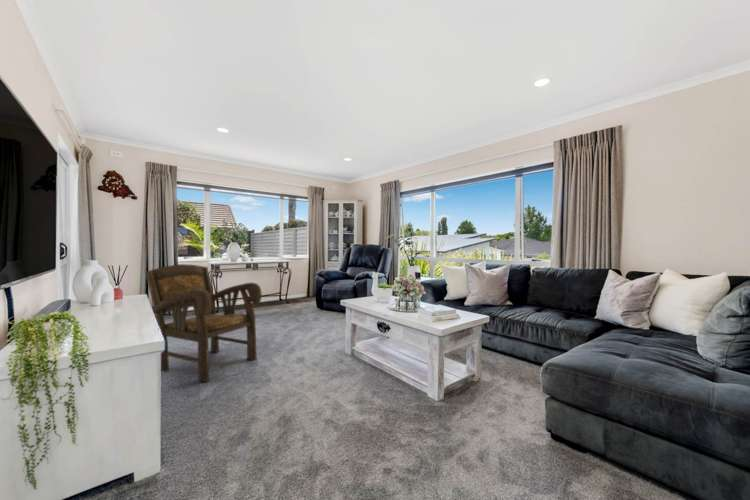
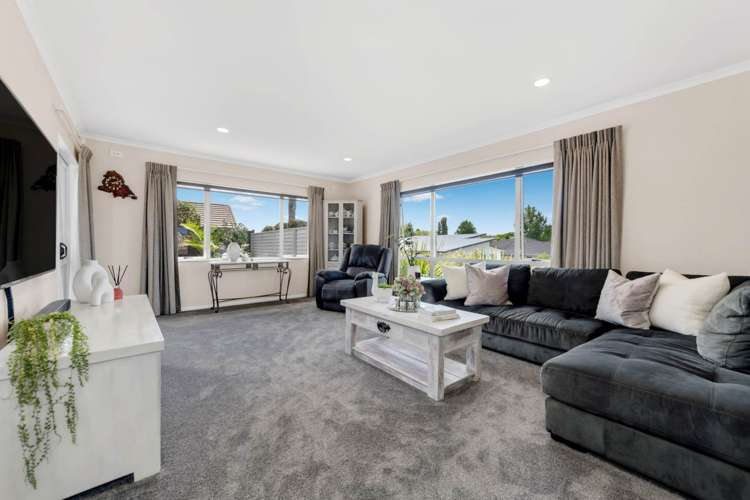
- armchair (205, 314)
